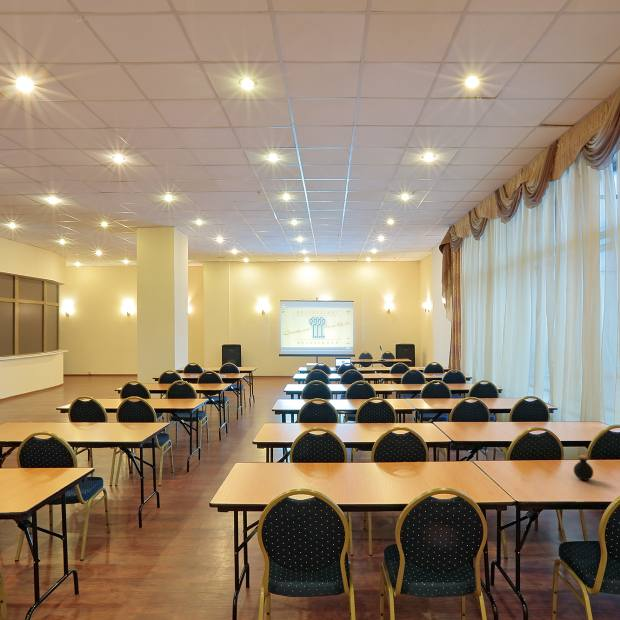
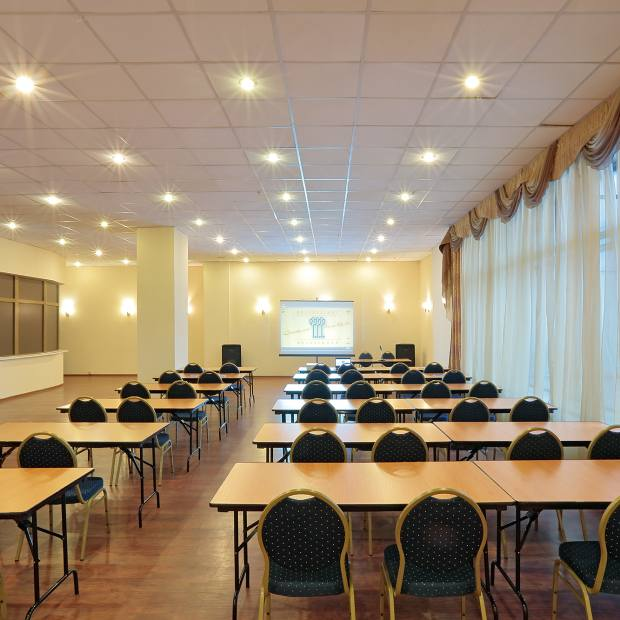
- bottle (583, 467)
